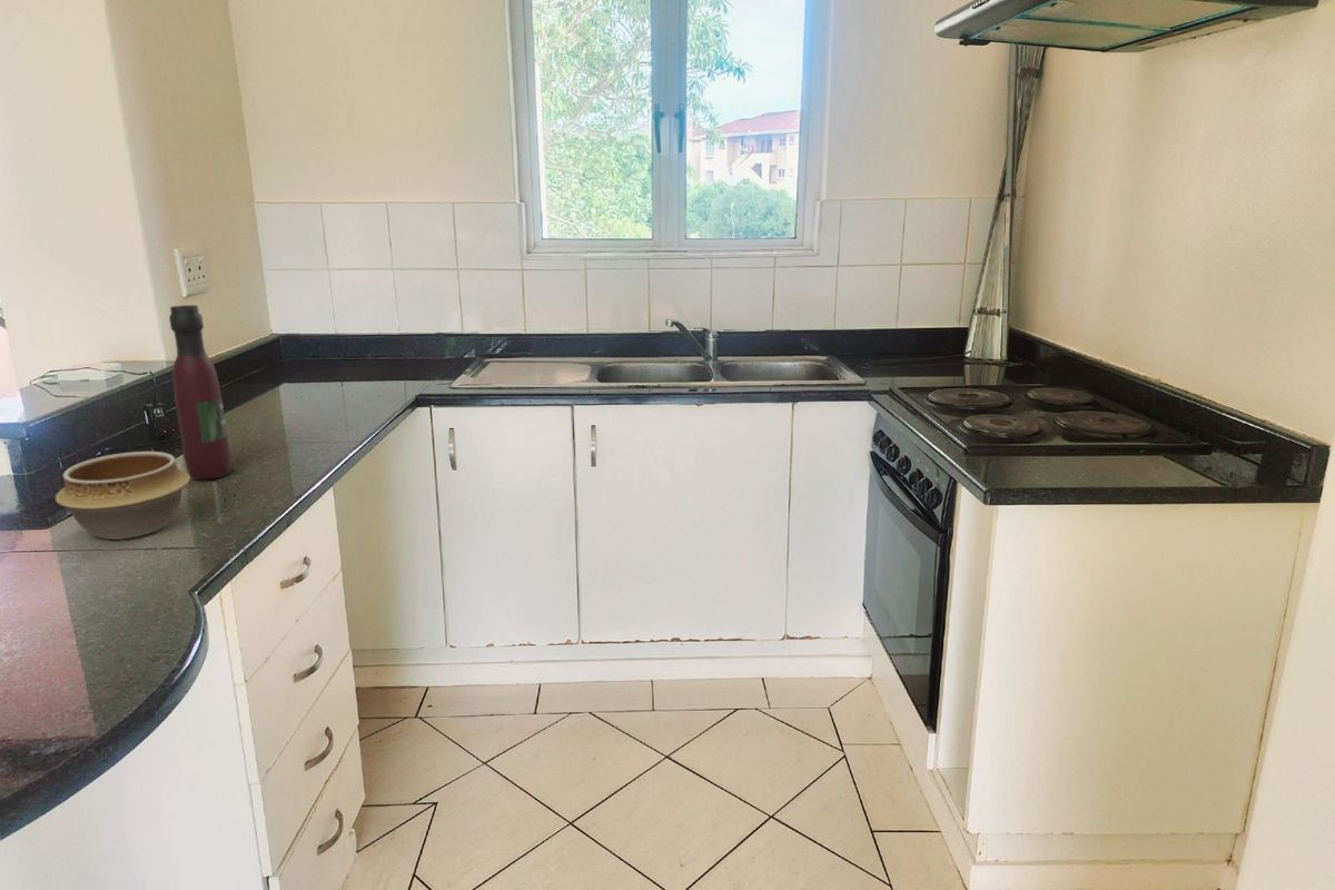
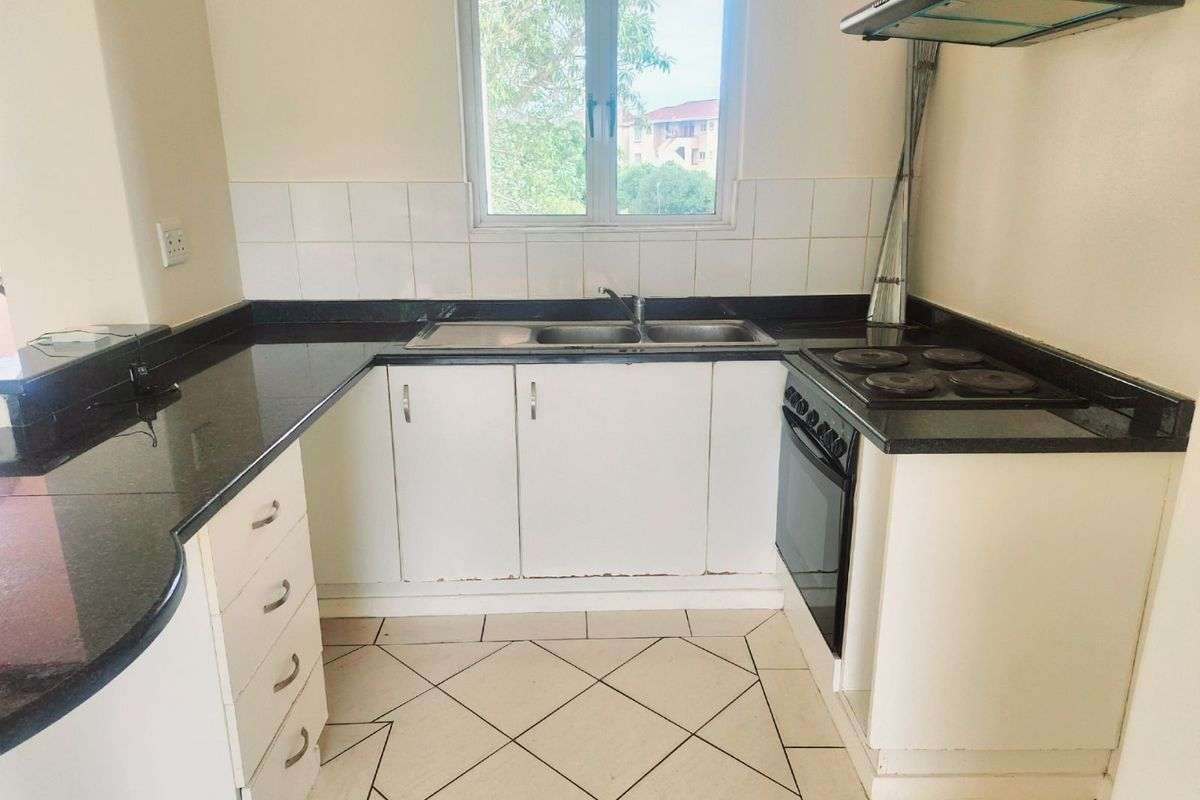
- bowl (126, 496)
- wine bottle (197, 393)
